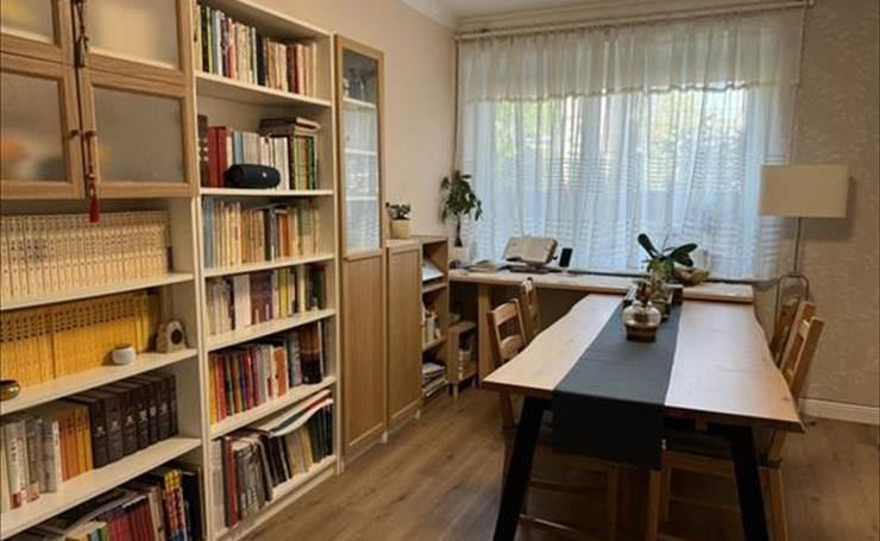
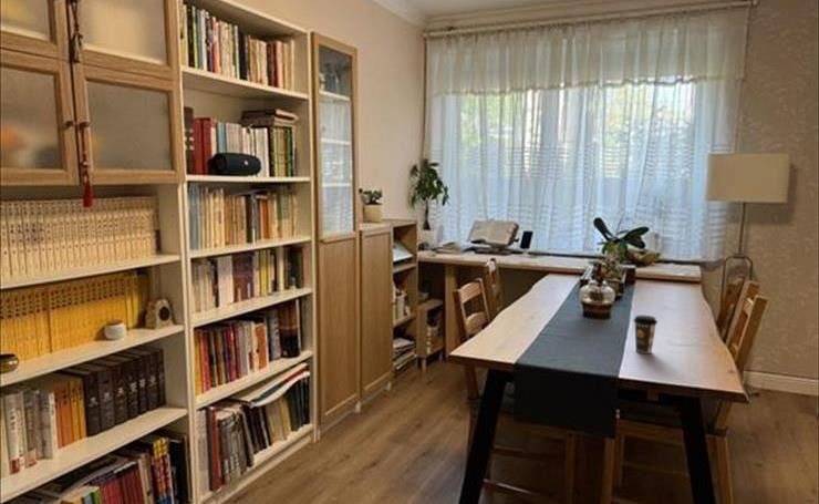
+ coffee cup (644, 333)
